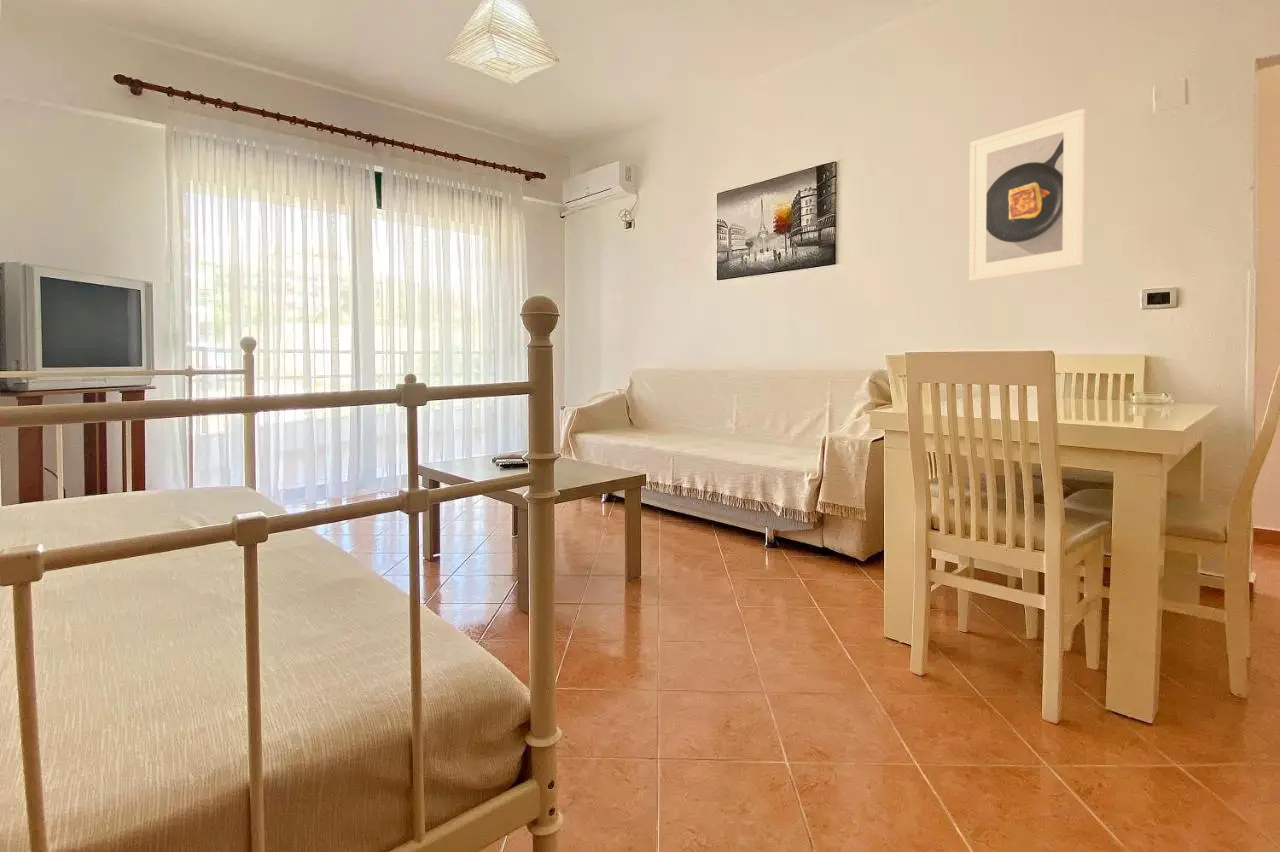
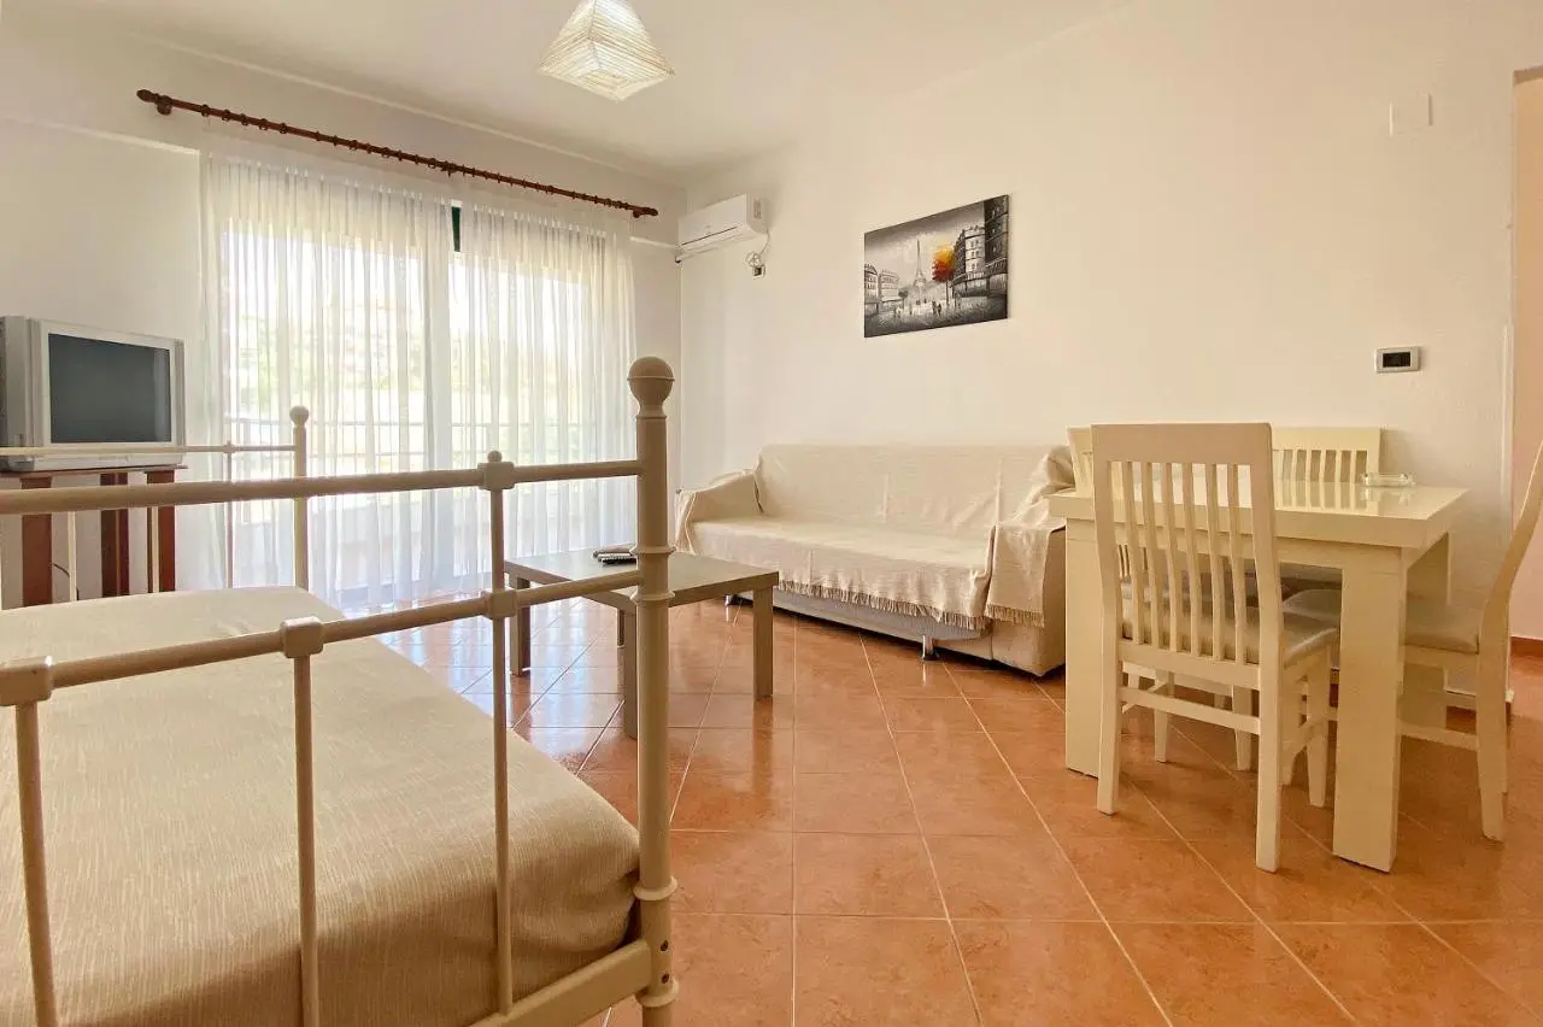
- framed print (1023, 200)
